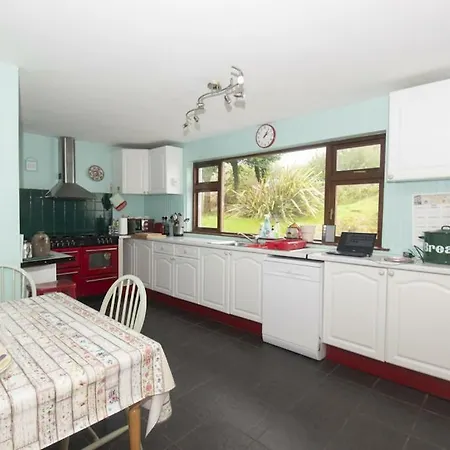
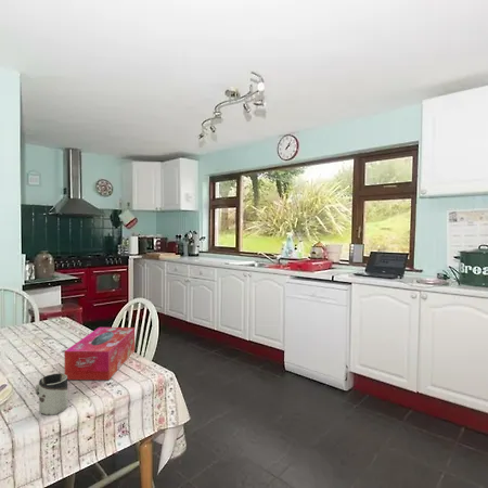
+ cup (50, 393)
+ tissue box (103, 350)
